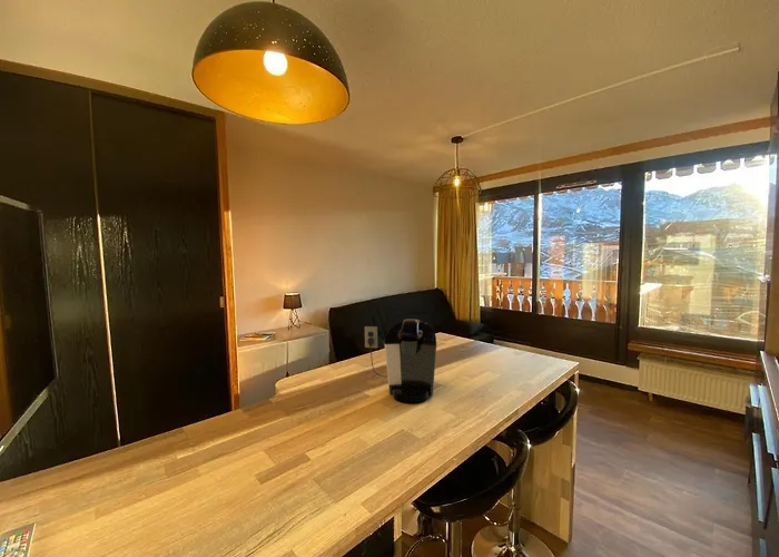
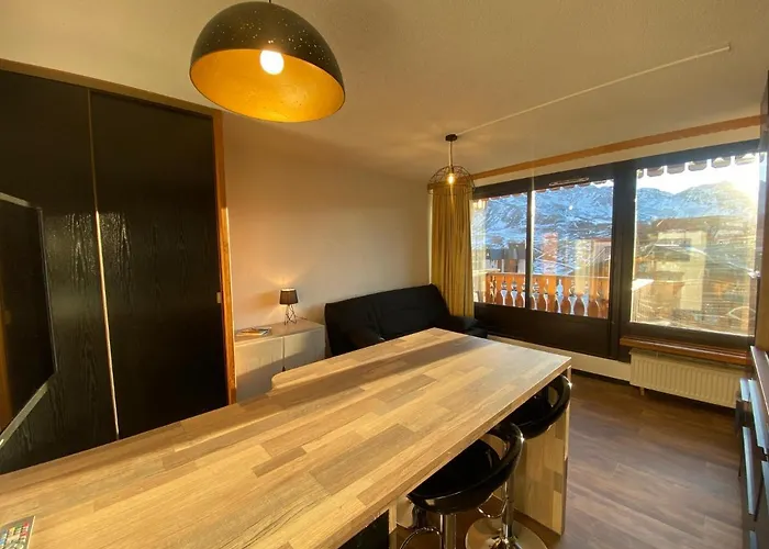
- coffee maker (396, 355)
